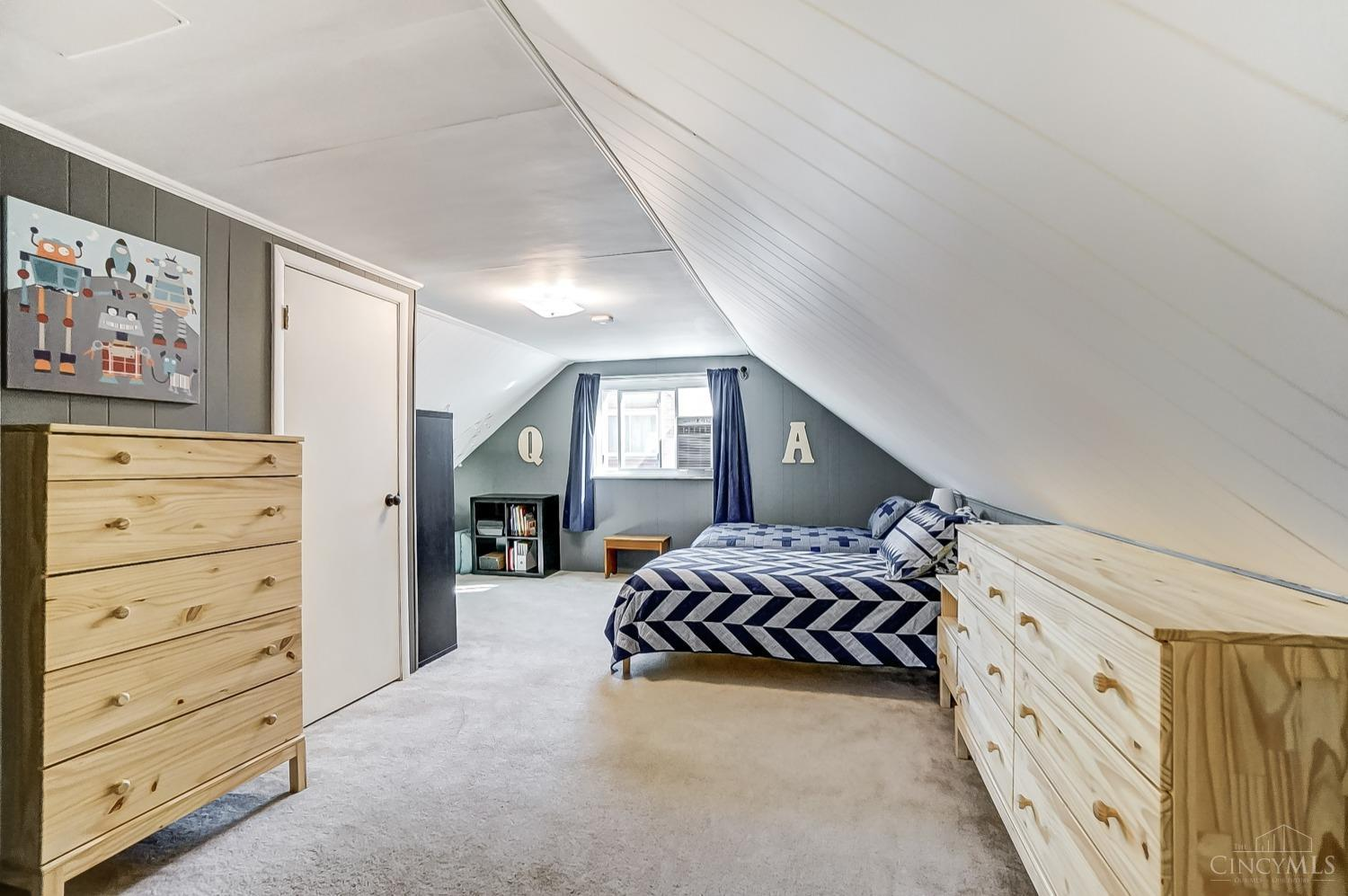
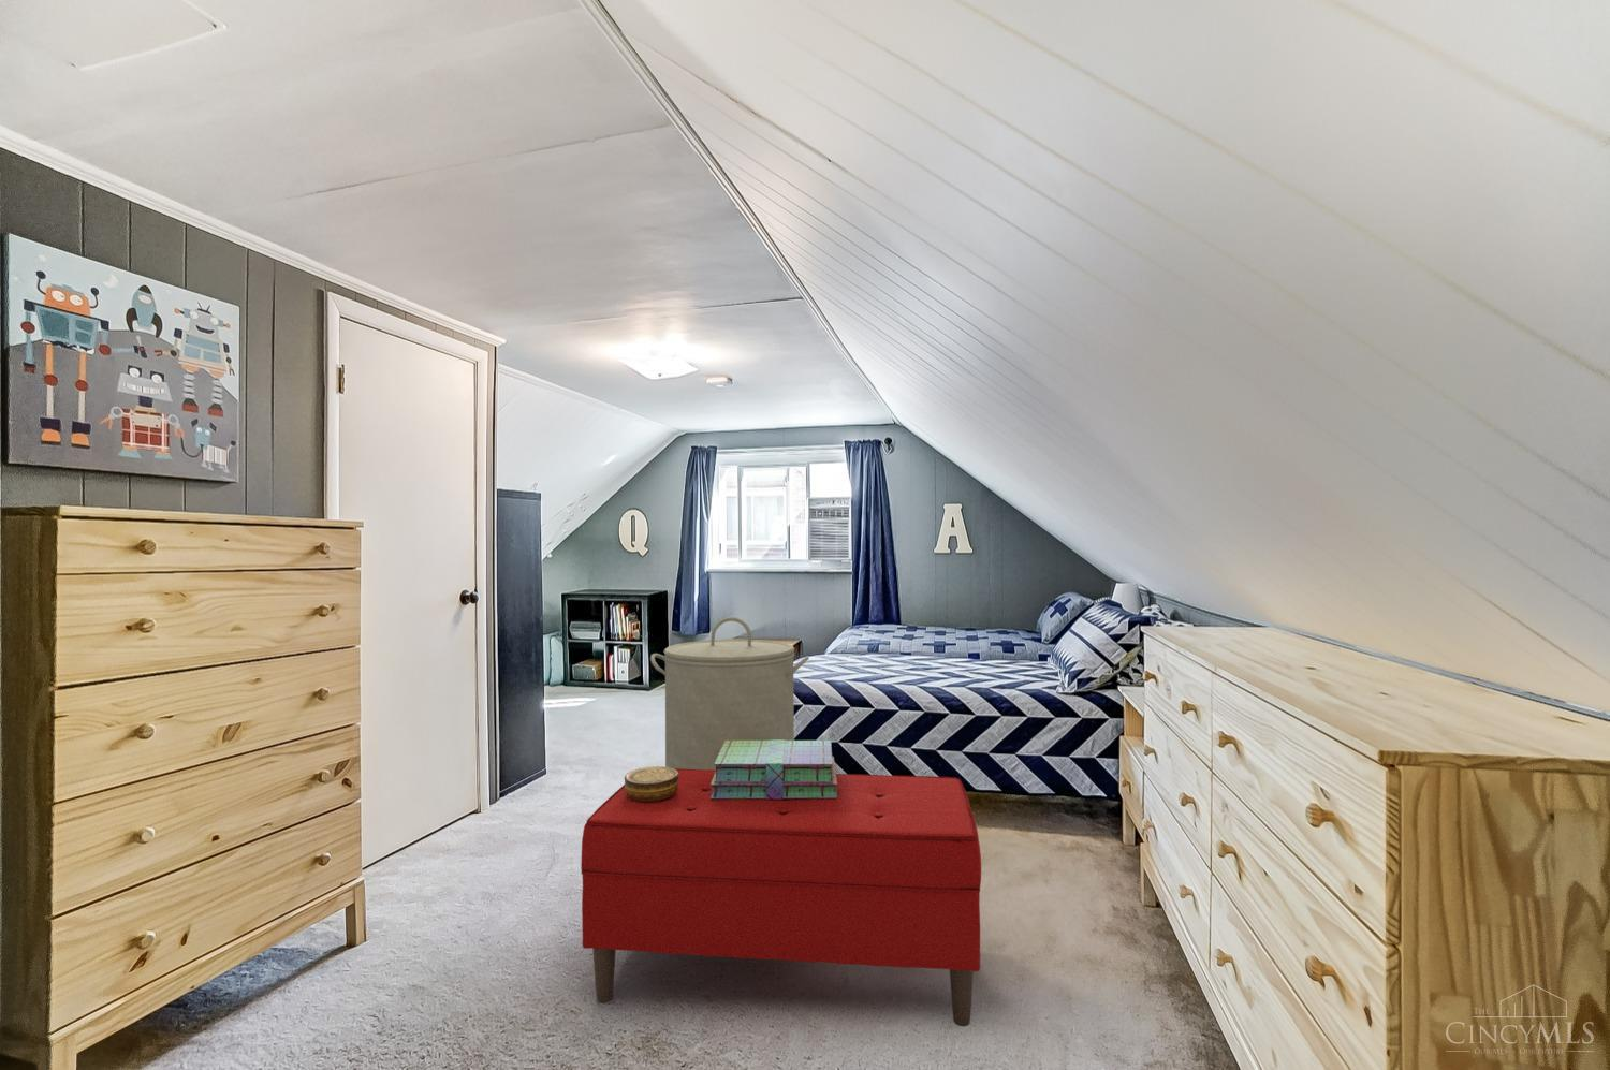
+ laundry hamper (730, 726)
+ bench (788, 883)
+ decorative box (651, 783)
+ stack of books (775, 767)
